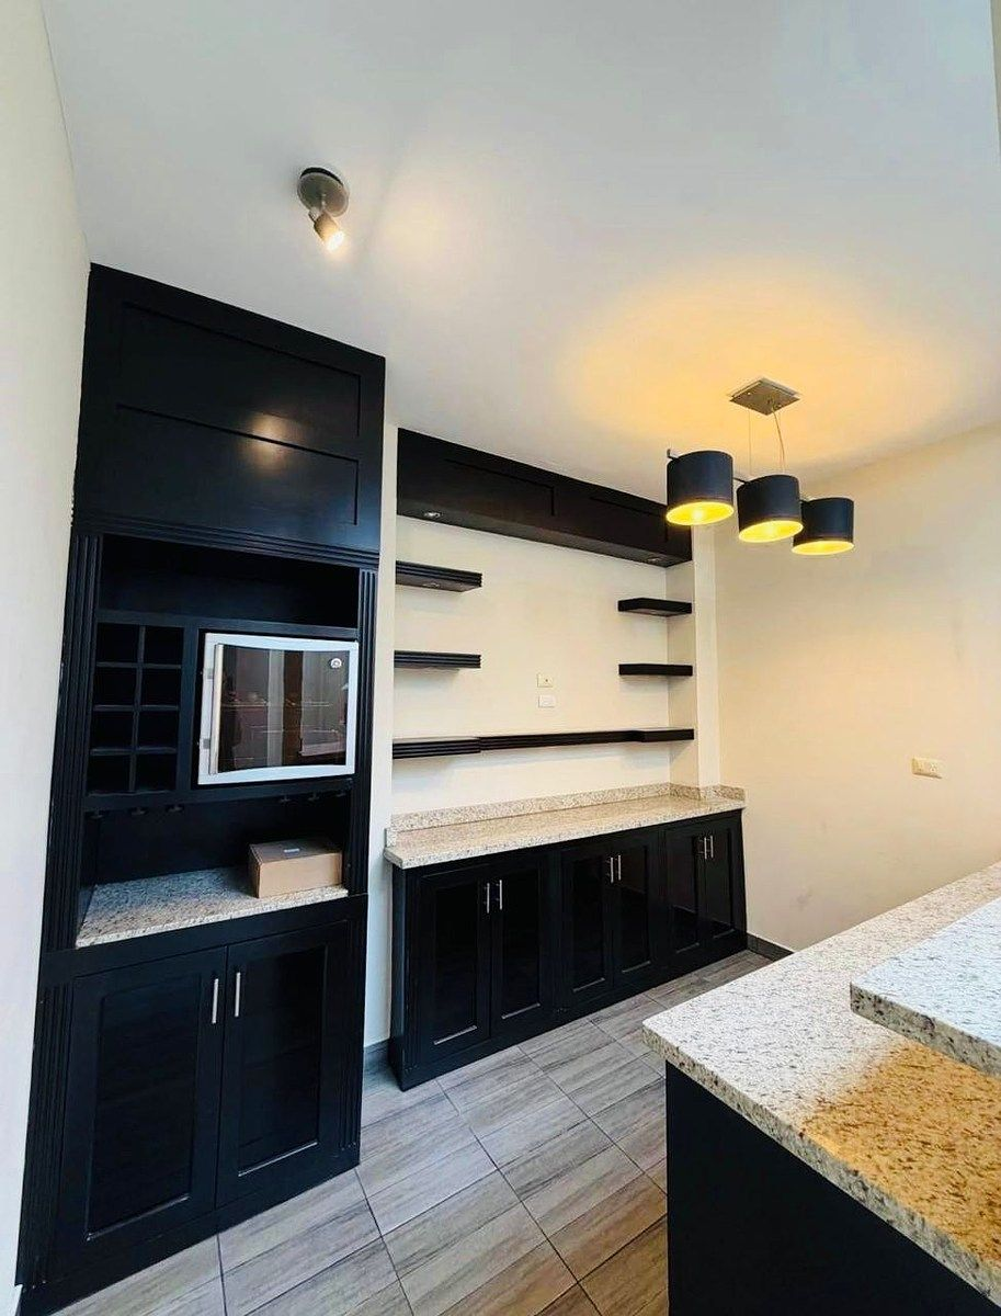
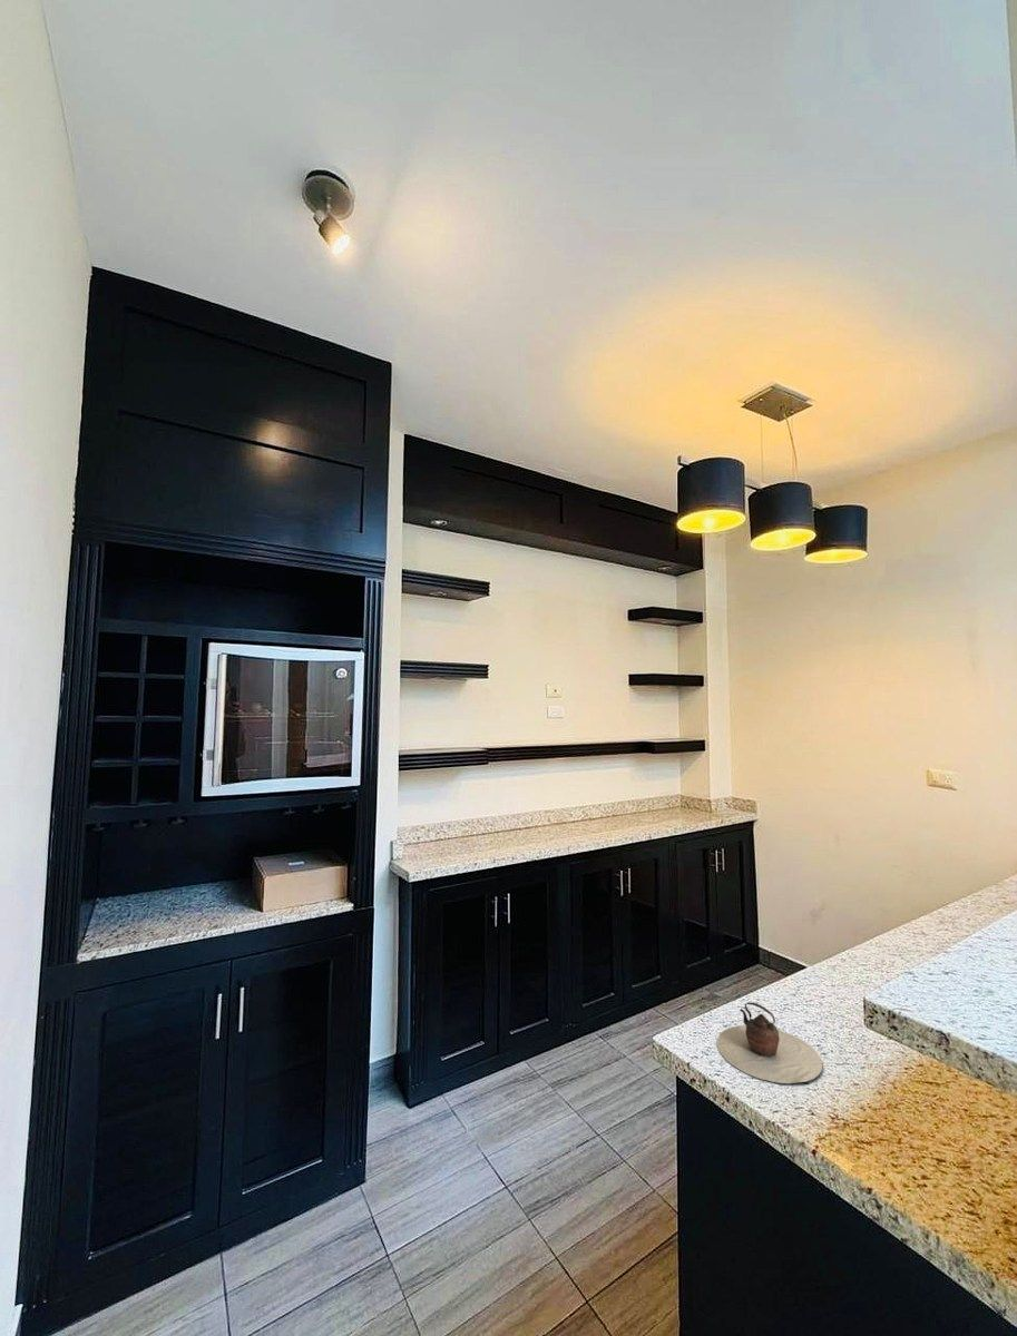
+ teapot (766, 1029)
